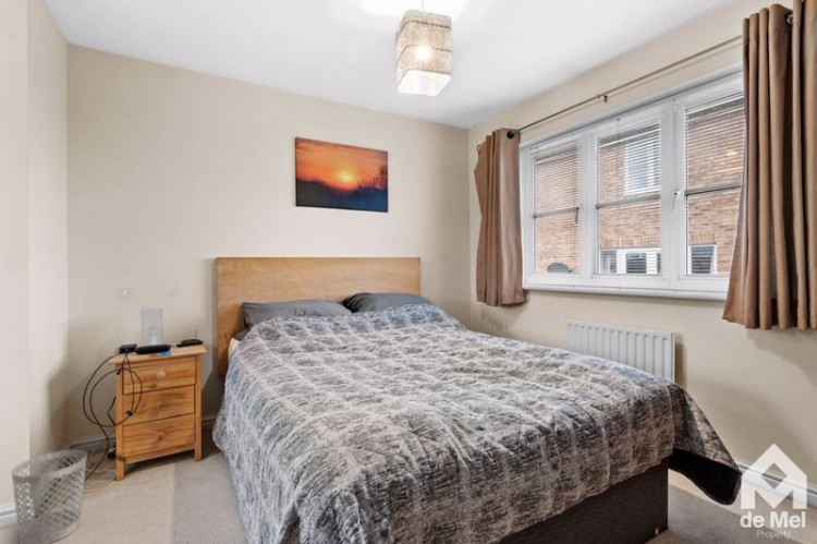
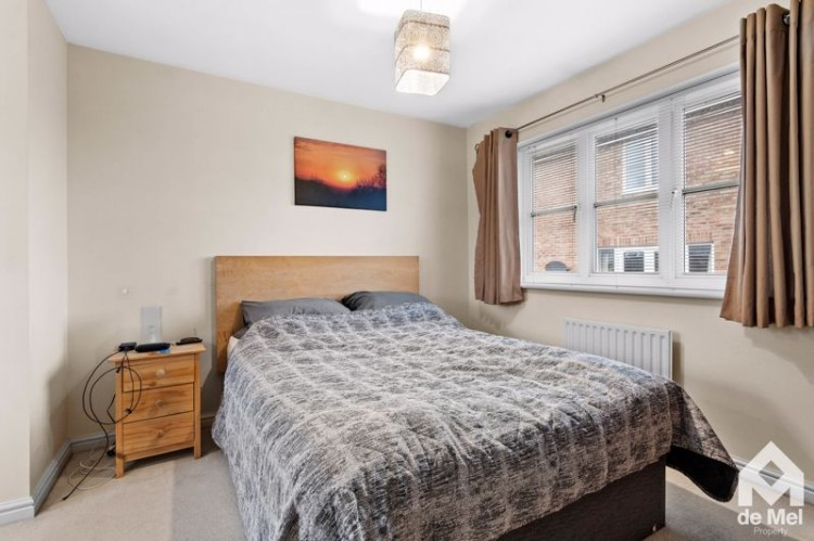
- wastebasket (51, 497)
